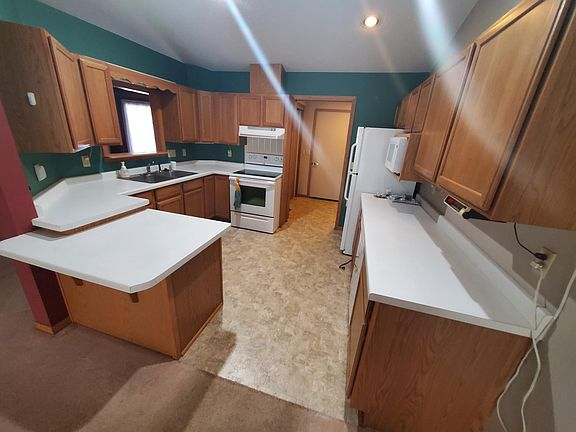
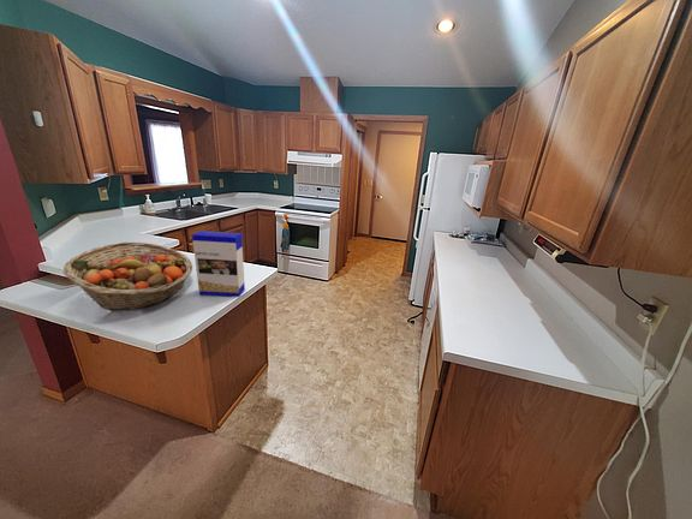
+ fruit basket (138, 273)
+ cereal box (220, 263)
